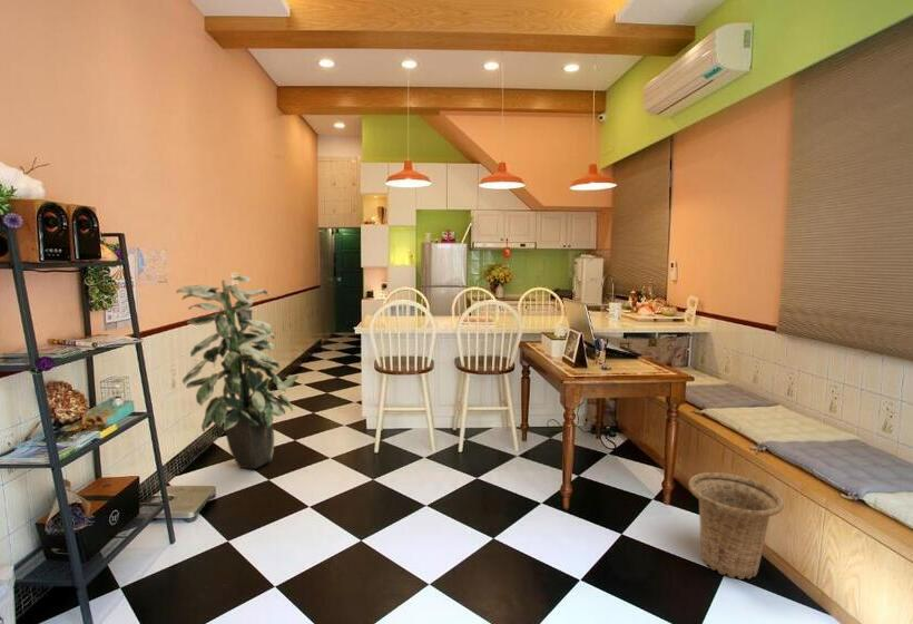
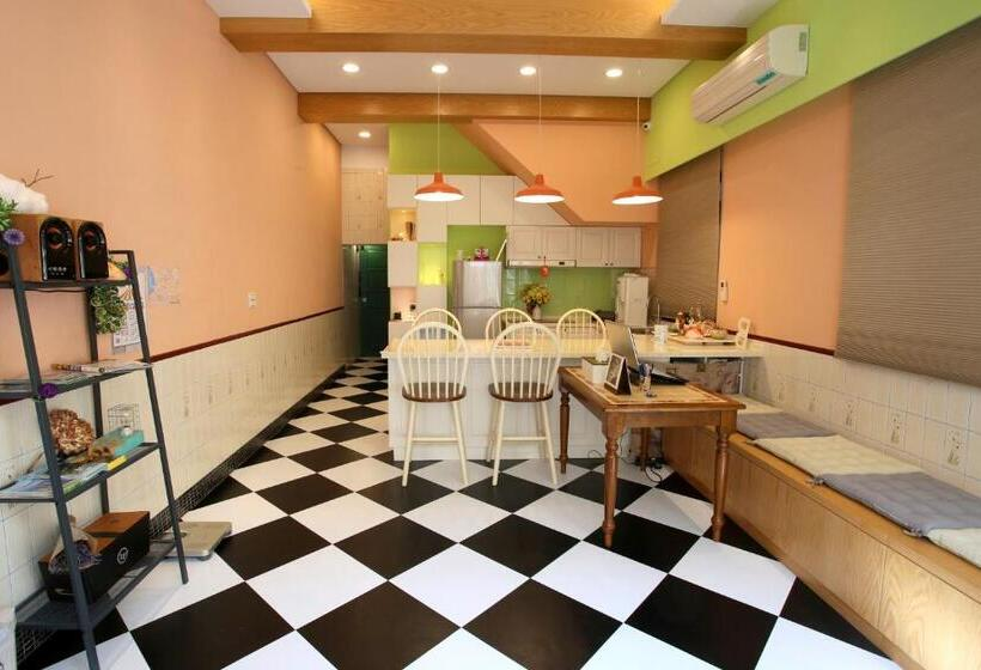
- basket (732, 526)
- indoor plant (238, 372)
